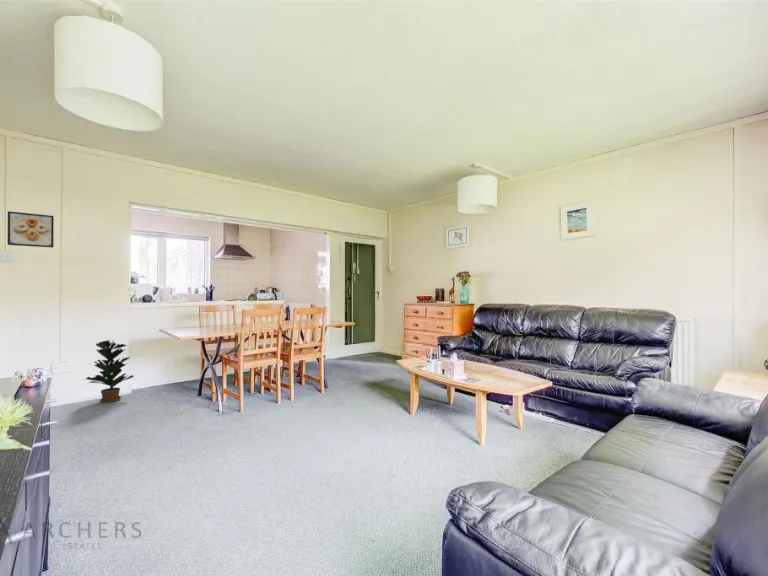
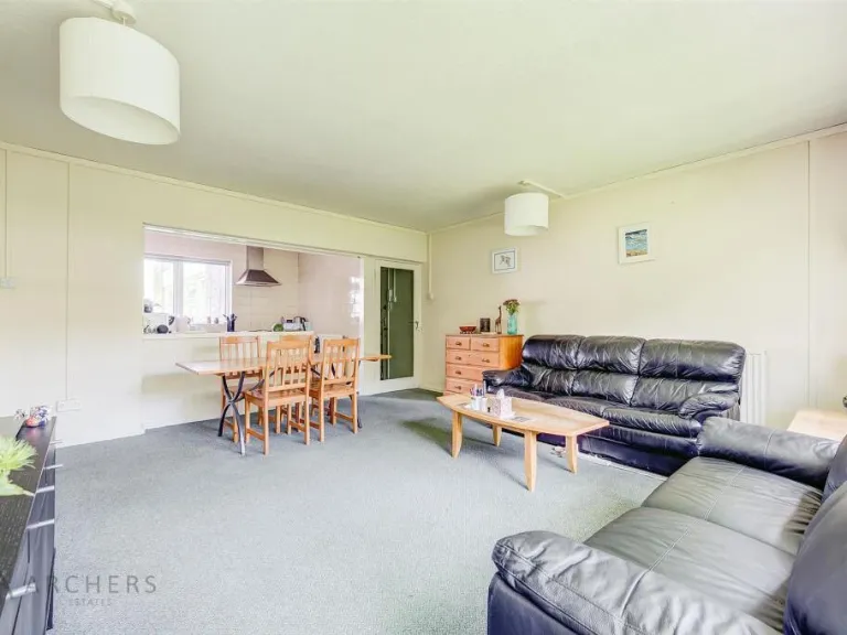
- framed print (31, 229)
- potted plant (109, 369)
